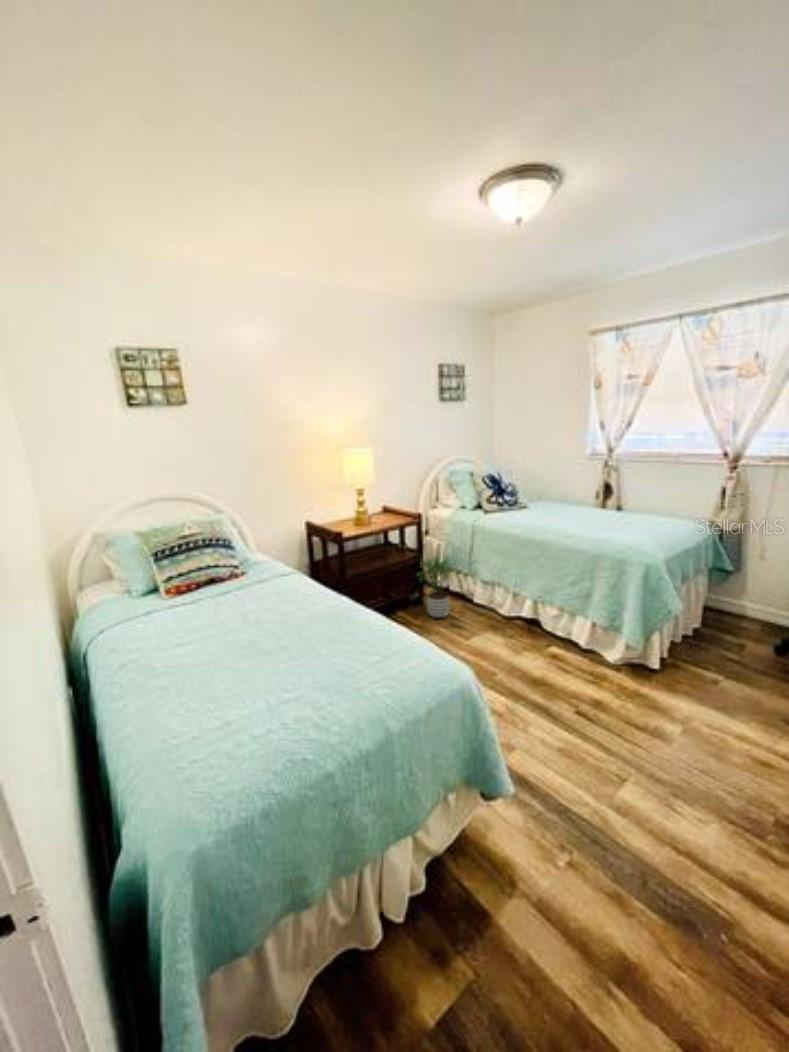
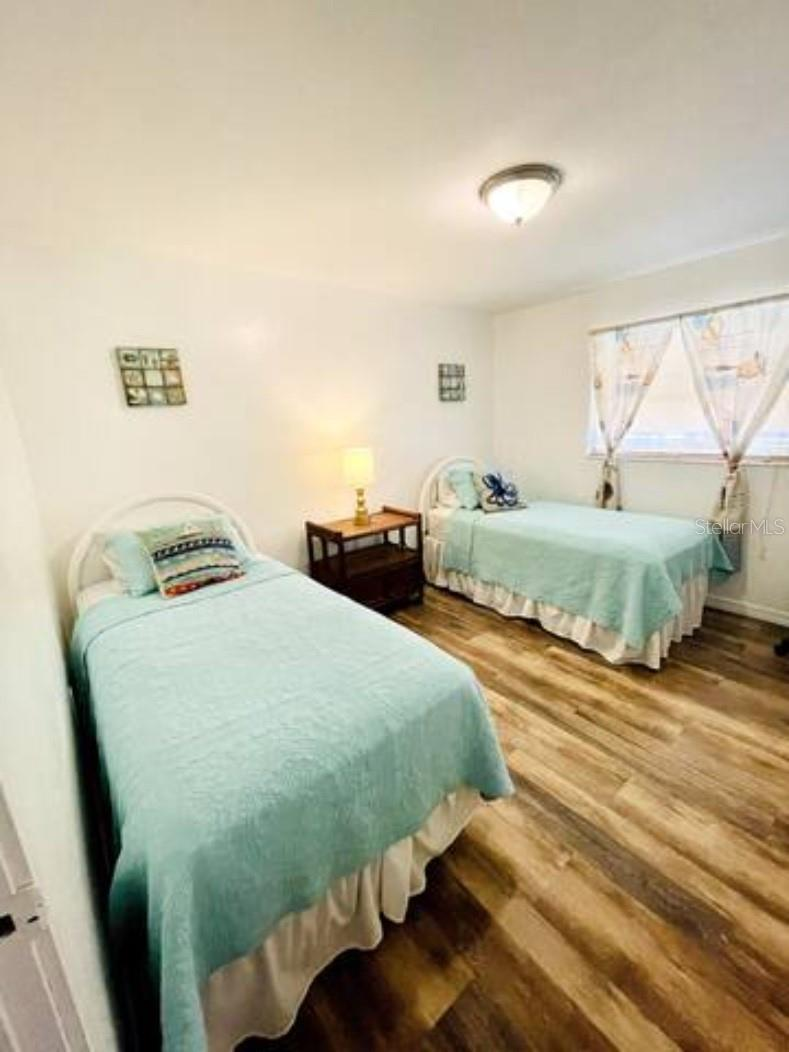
- potted plant (437, 586)
